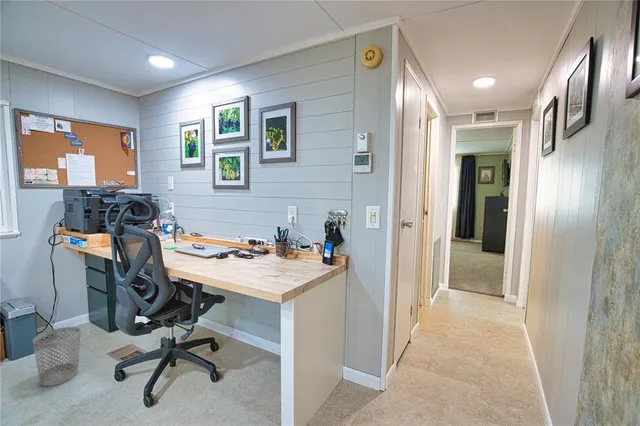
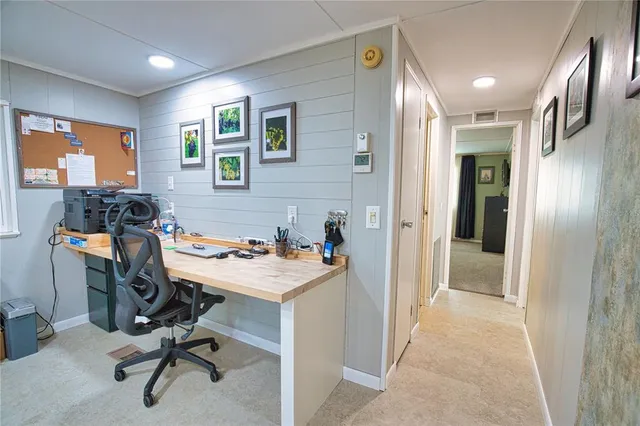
- wastebasket (58, 356)
